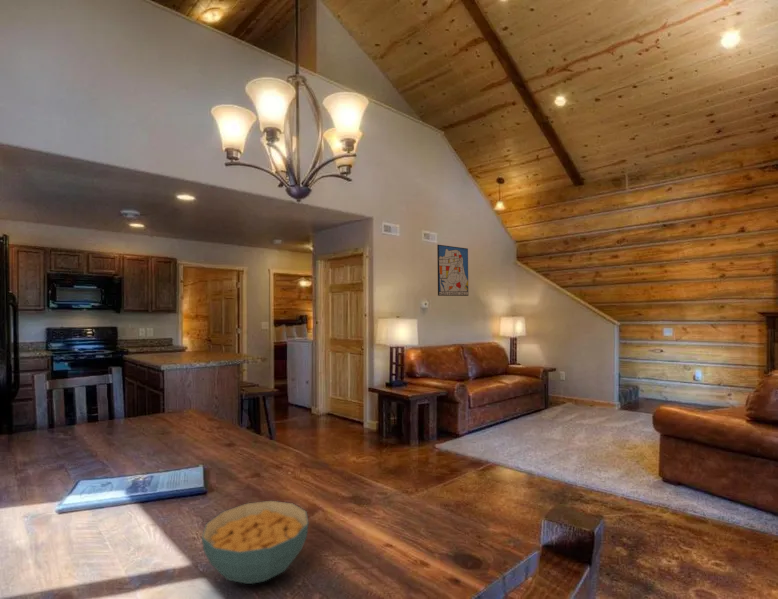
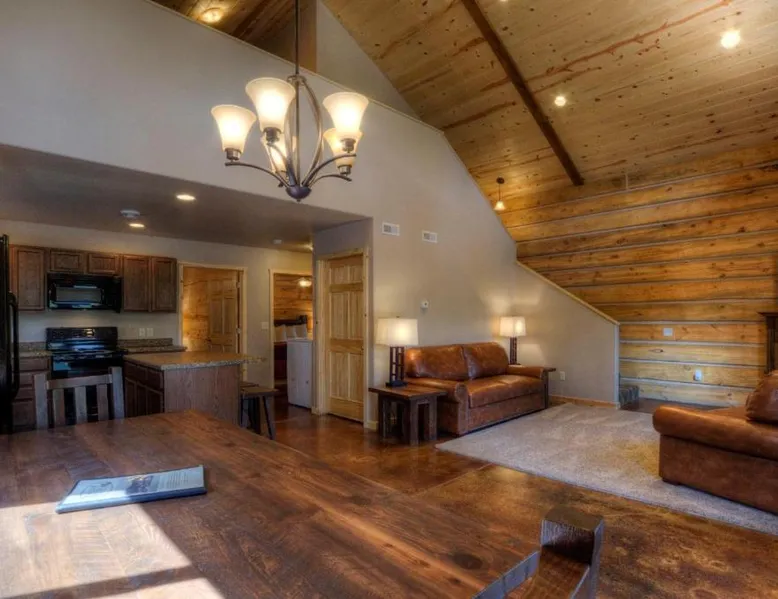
- wall art (453, 271)
- cereal bowl (257, 548)
